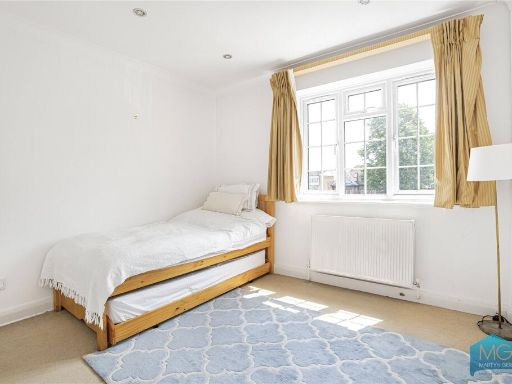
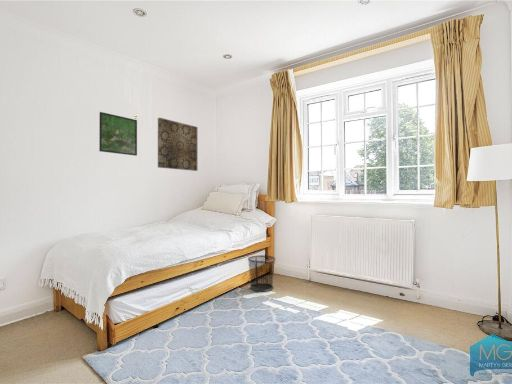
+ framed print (119, 134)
+ wall art (178, 145)
+ waste bin (262, 273)
